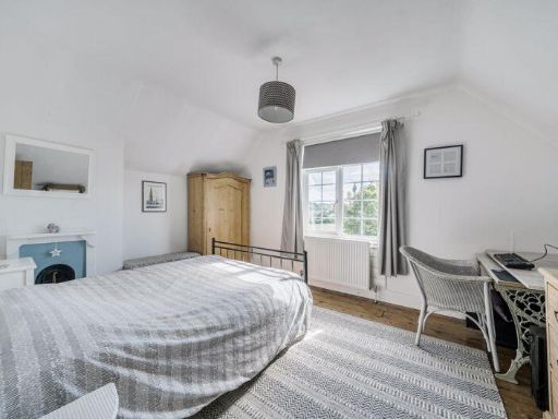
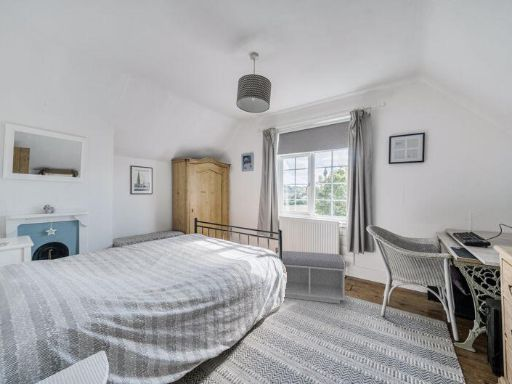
+ bench (309, 274)
